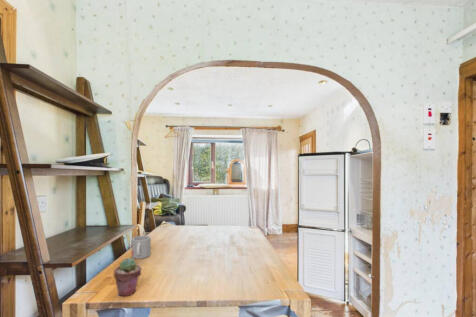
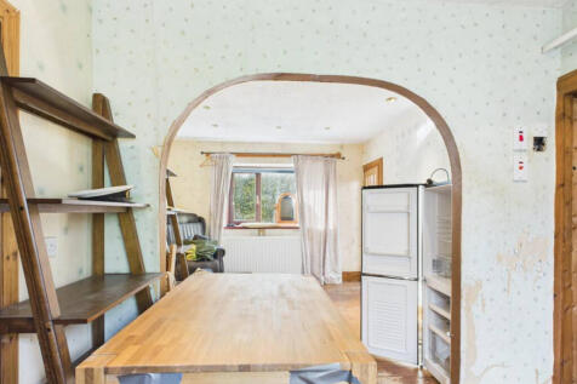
- mug (140, 247)
- potted succulent (127, 275)
